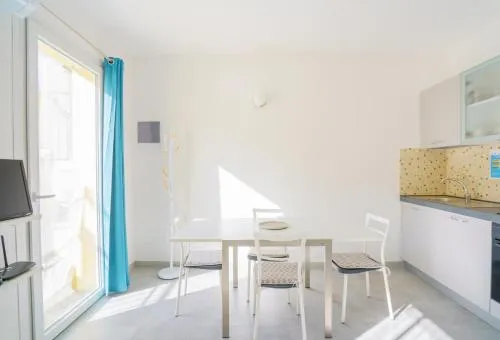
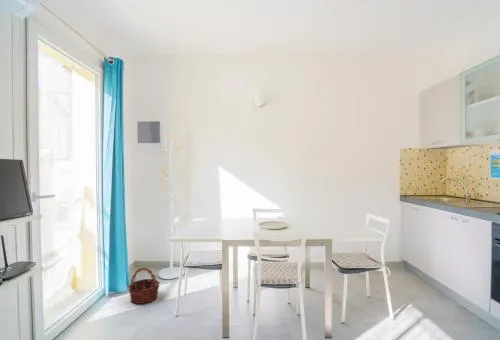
+ basket (144, 282)
